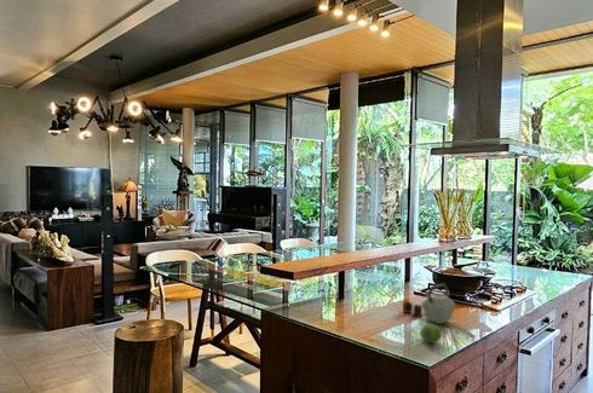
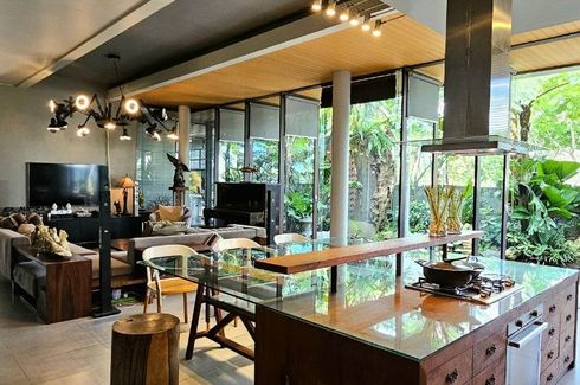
- kettle (425, 299)
- fruit (428, 333)
